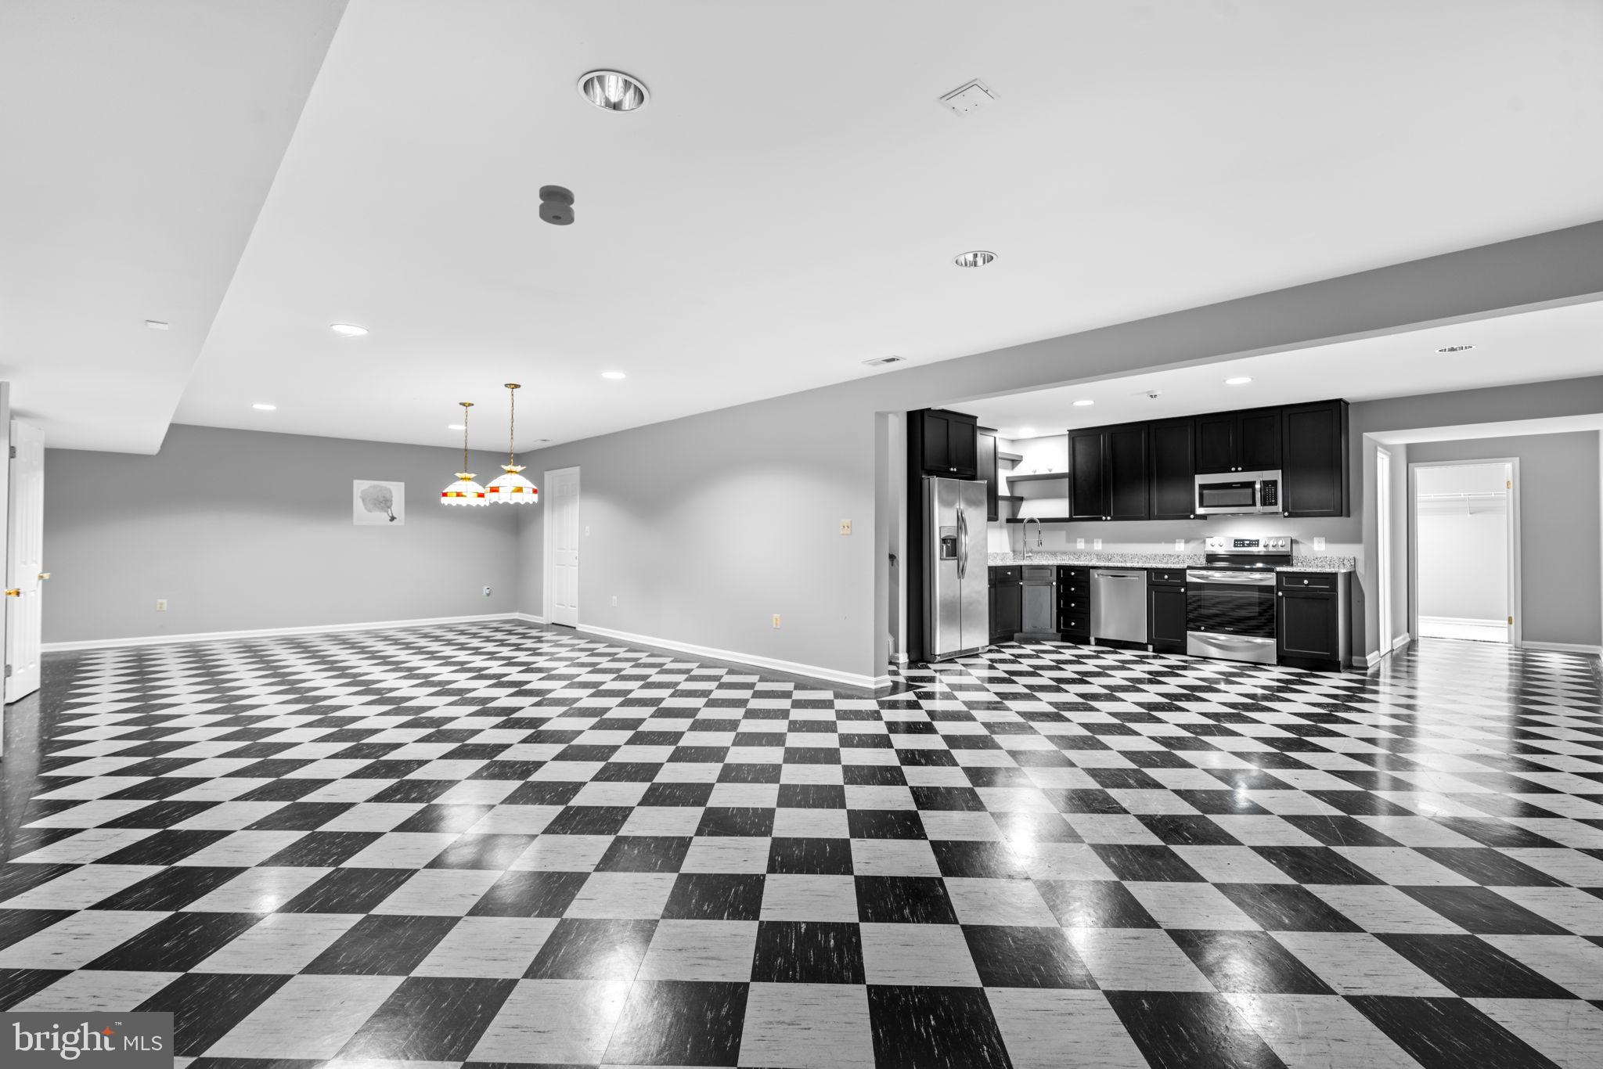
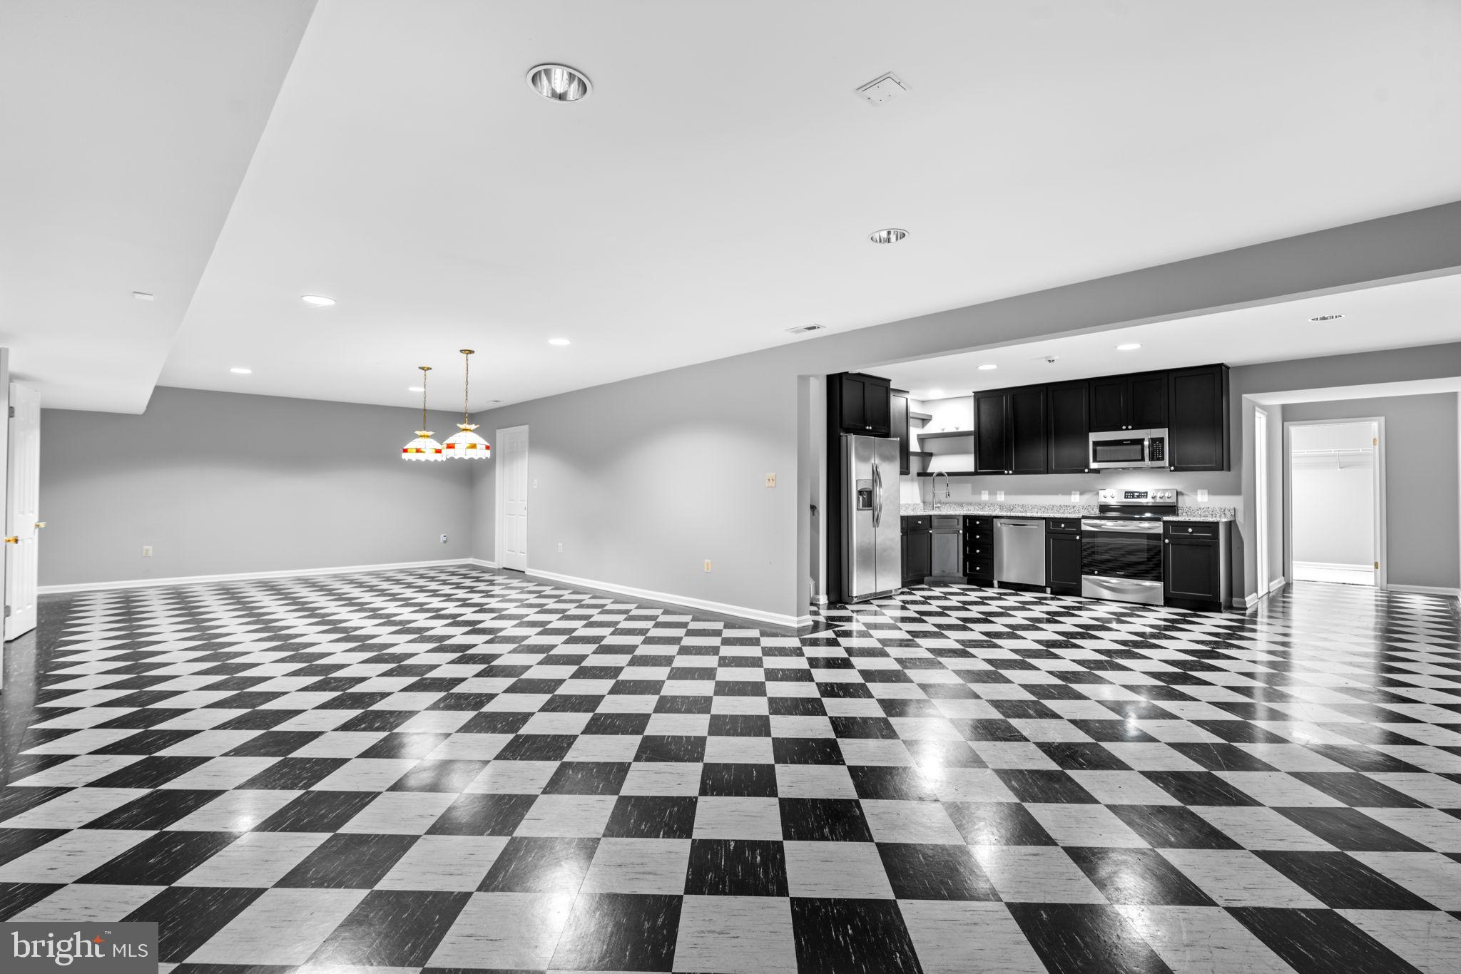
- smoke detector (557, 205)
- wall art (379, 503)
